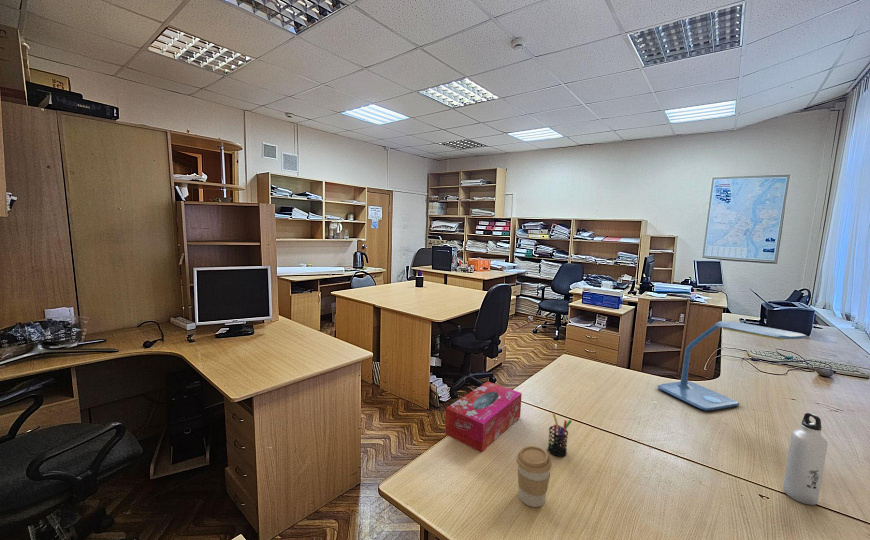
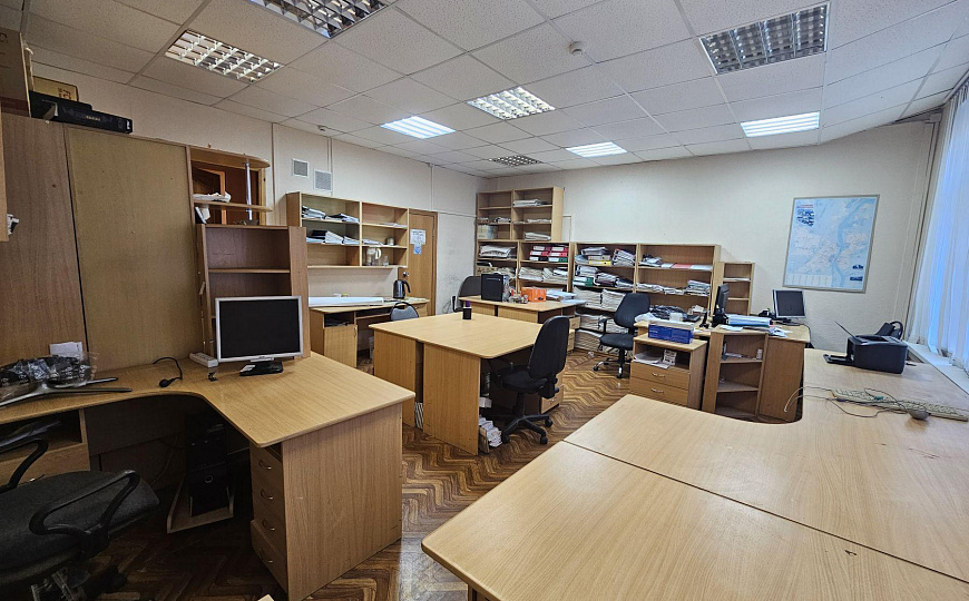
- pen holder (560, 433)
- tissue box (485, 412)
- desk lamp (716, 392)
- water bottle (806, 456)
- coffee cup (533, 475)
